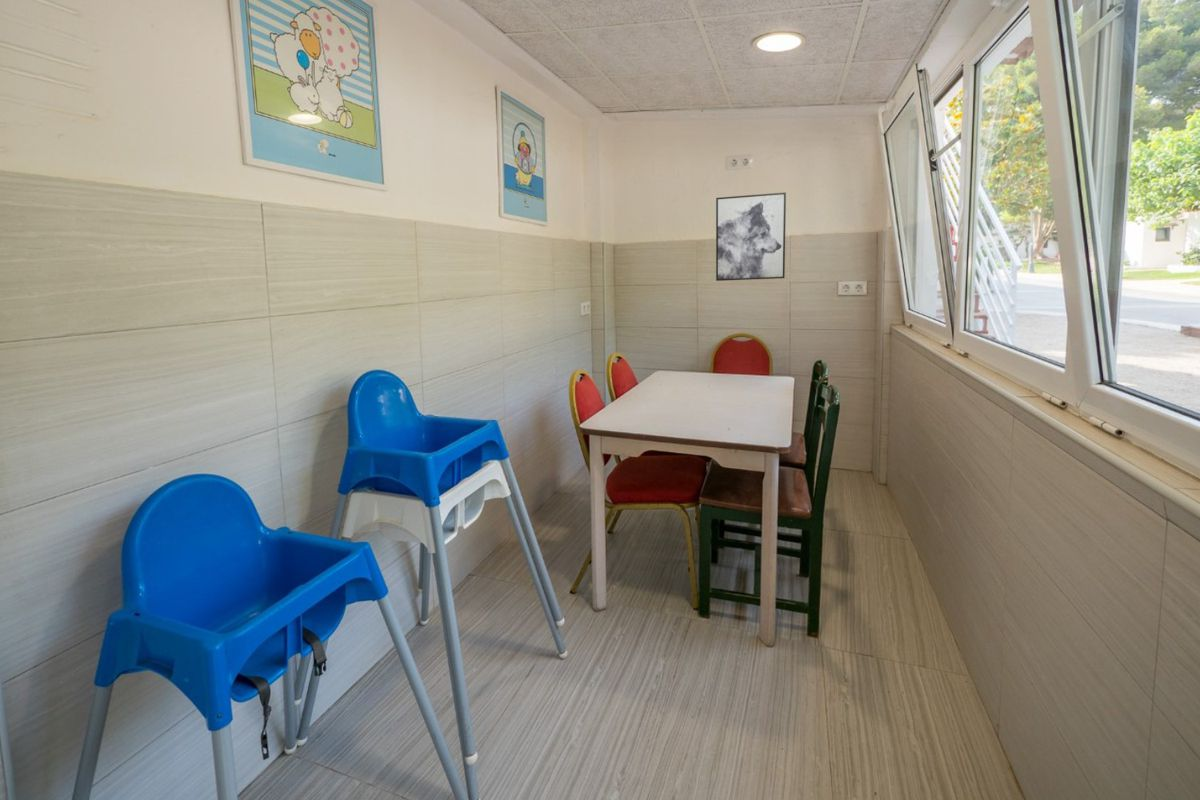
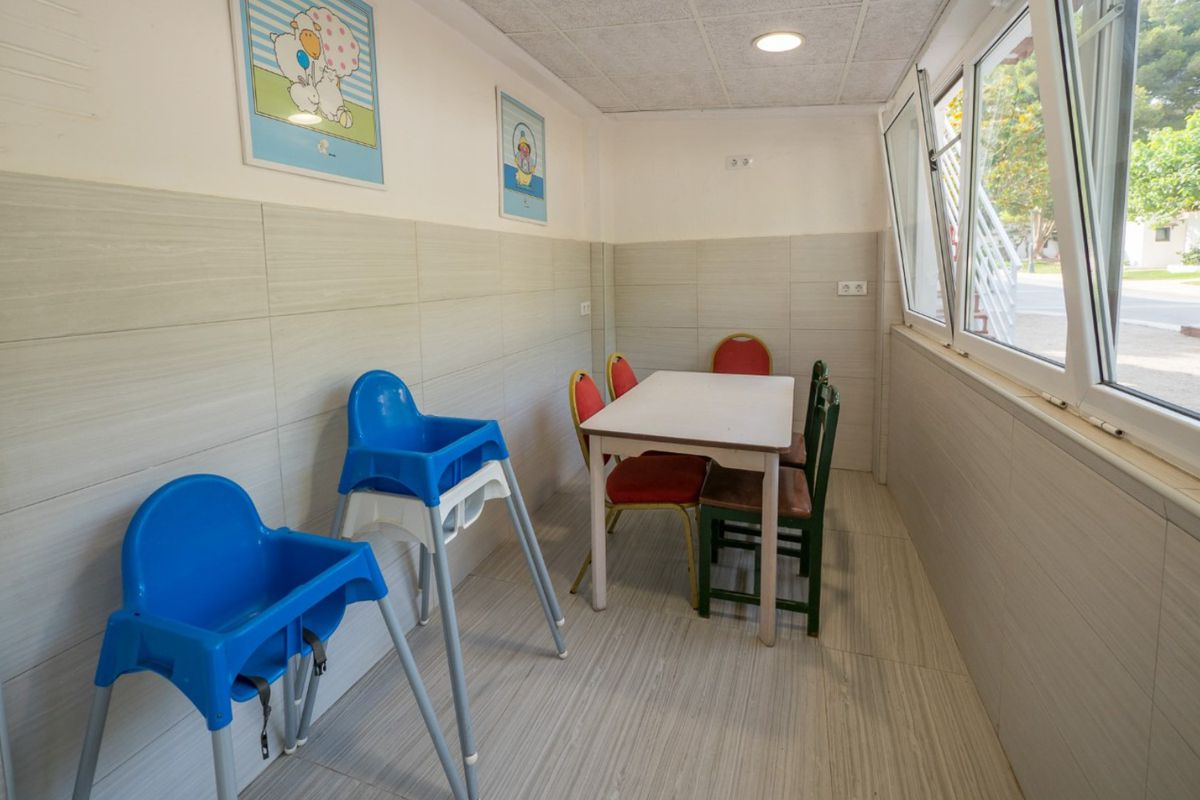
- wall art (750, 237)
